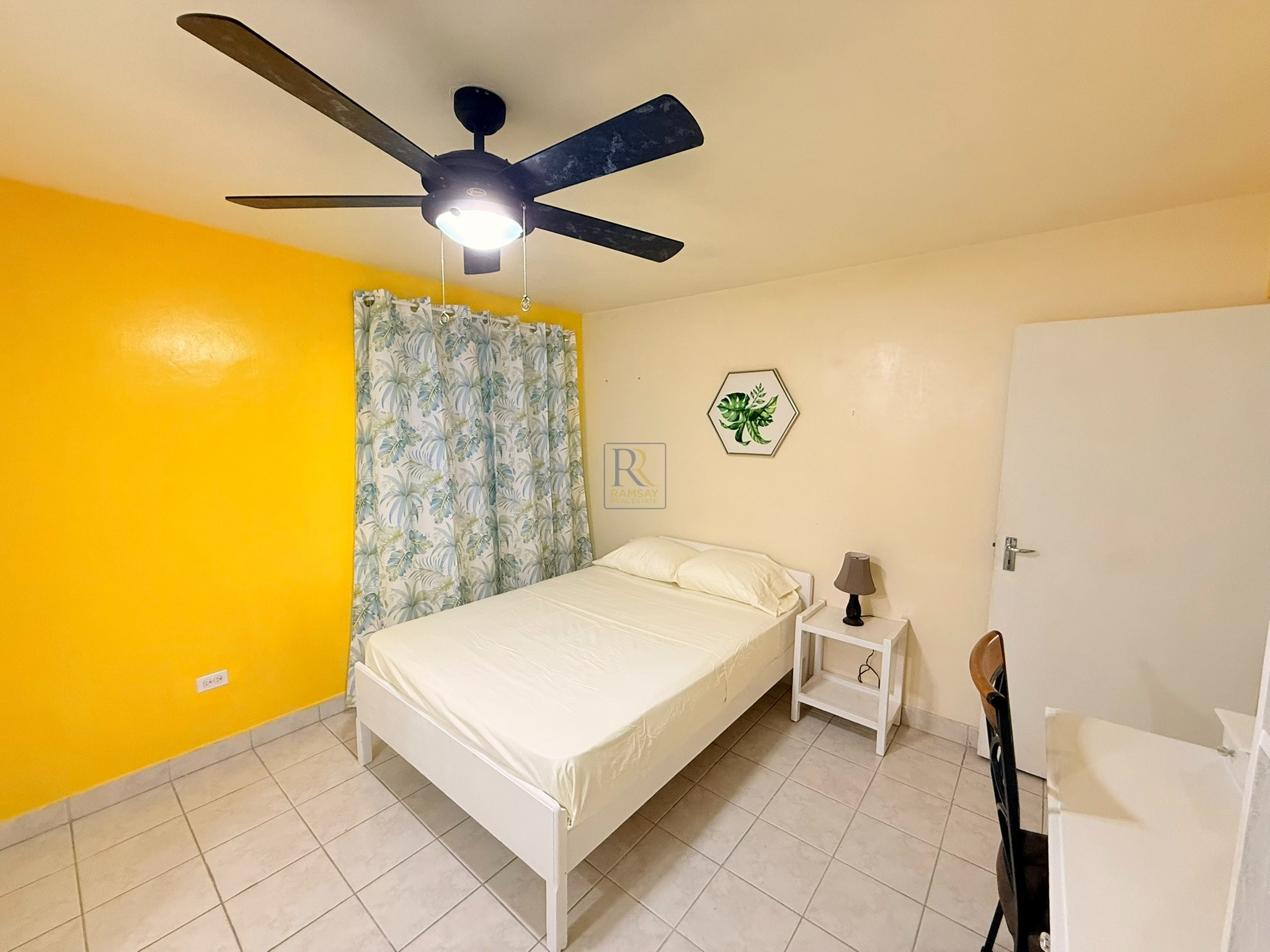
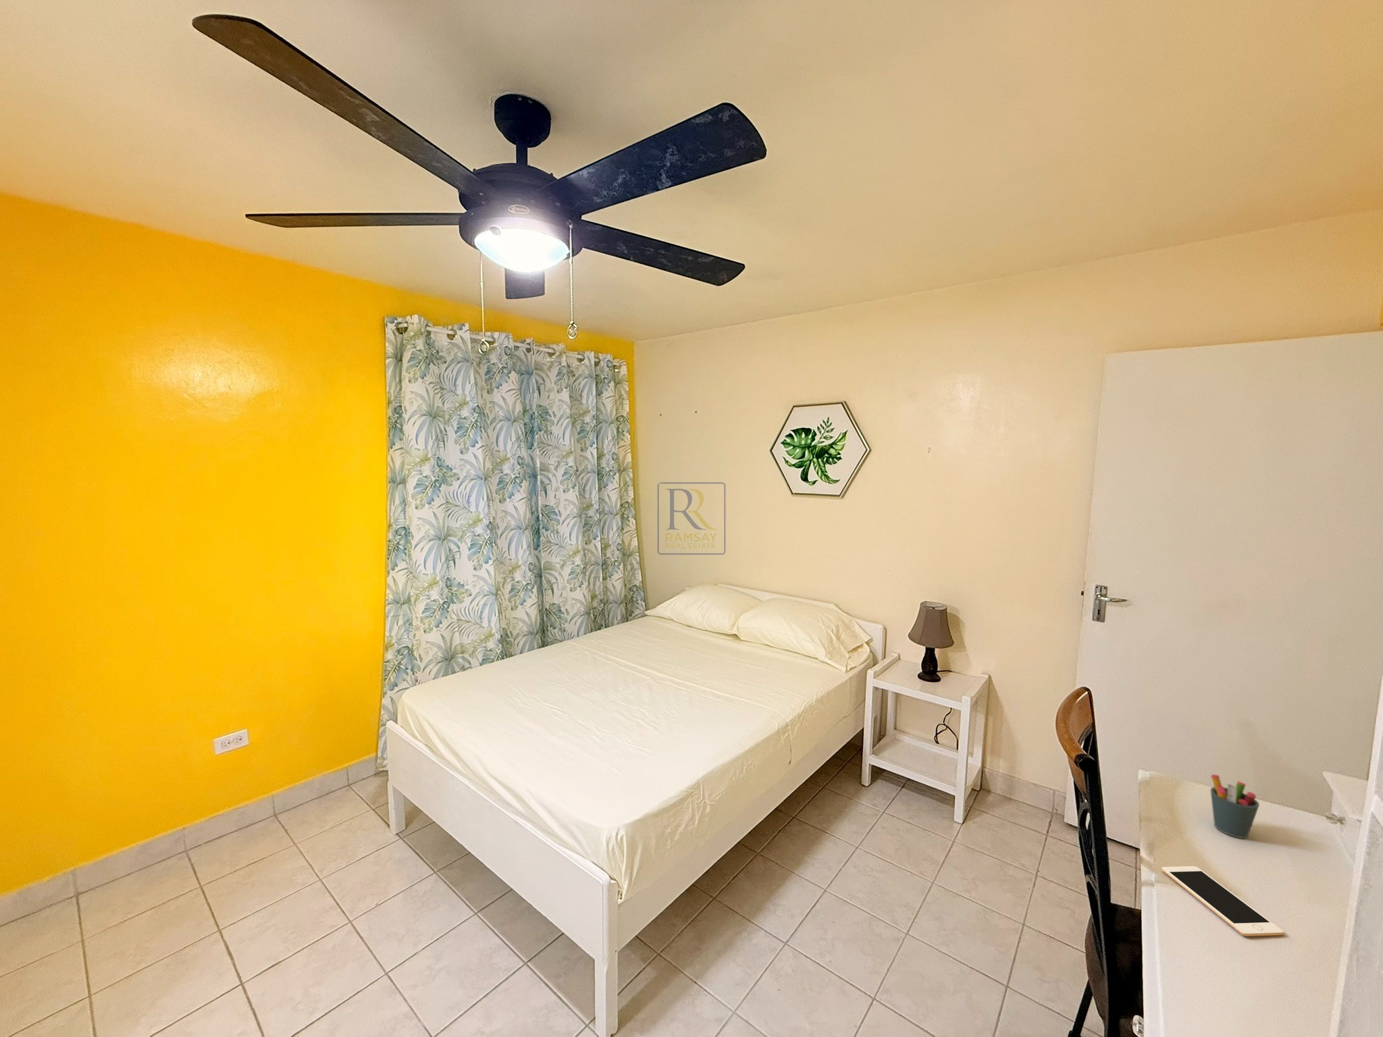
+ cell phone (1217, 898)
+ pen holder (1233, 804)
